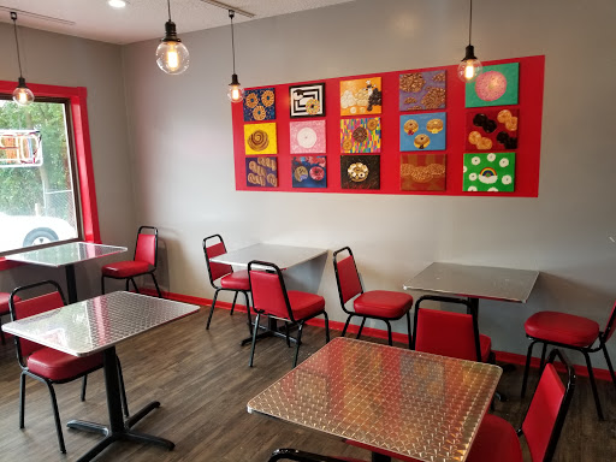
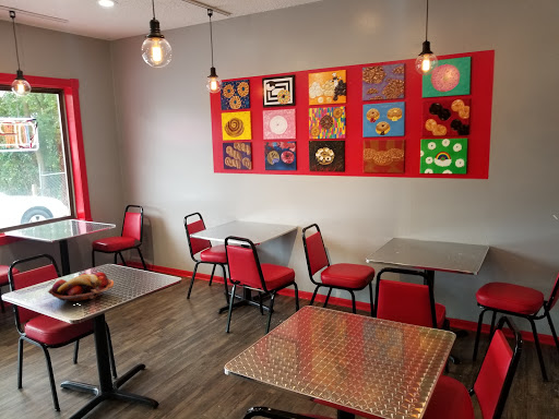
+ fruit basket (83, 286)
